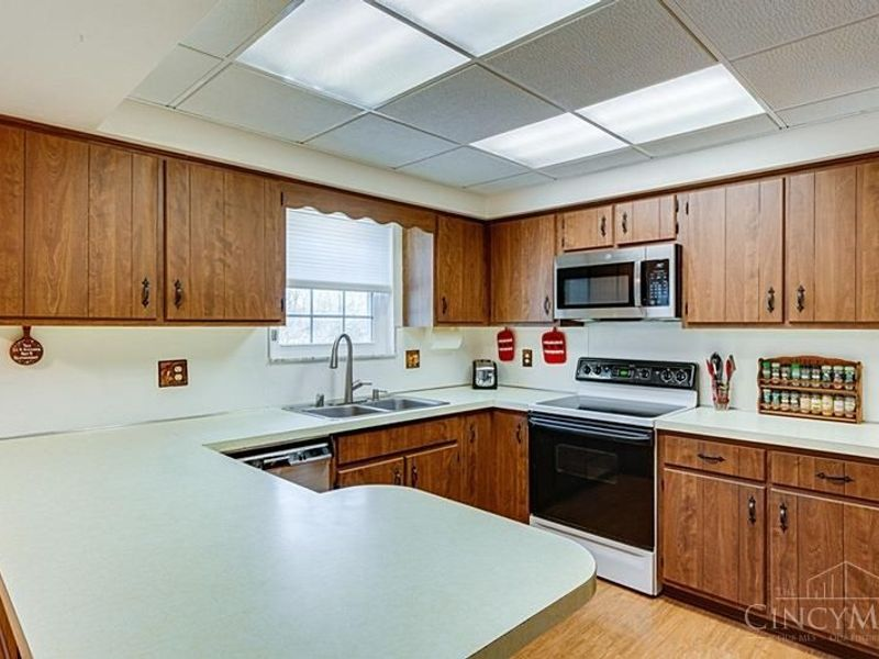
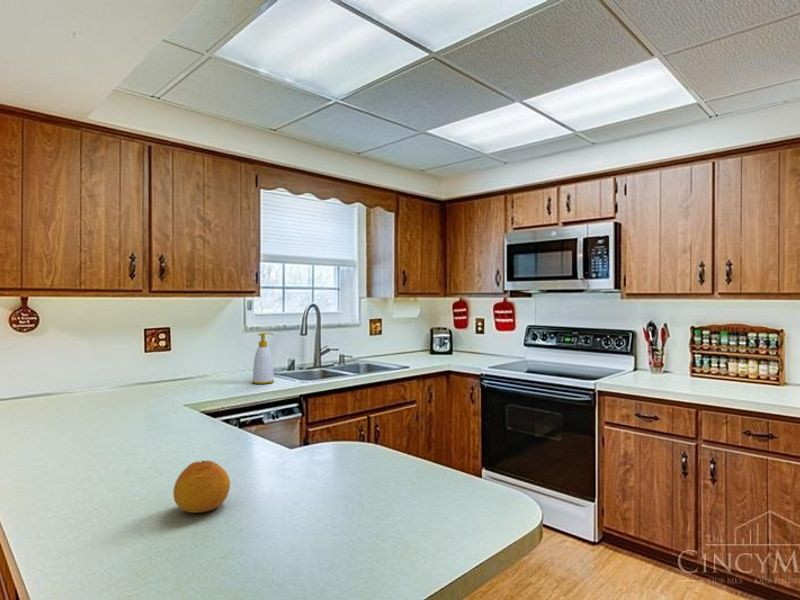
+ fruit (202, 484)
+ soap bottle (263, 357)
